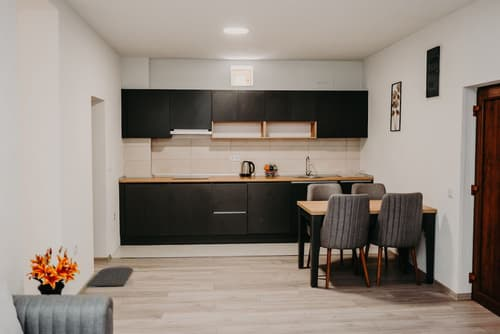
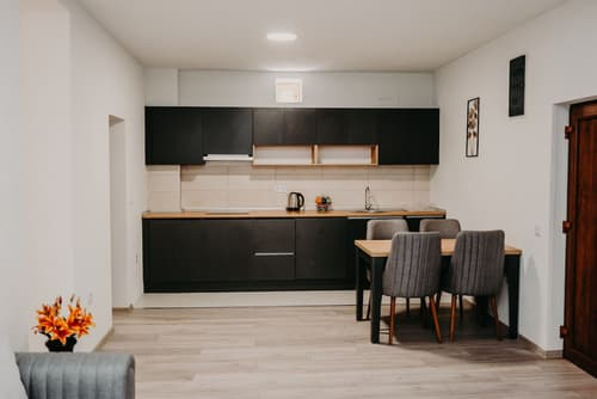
- door mat (112, 275)
